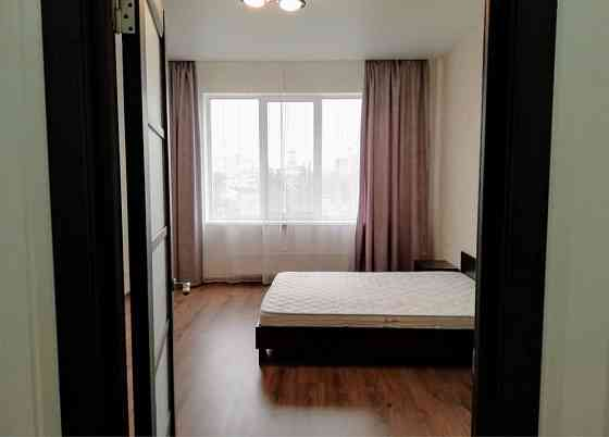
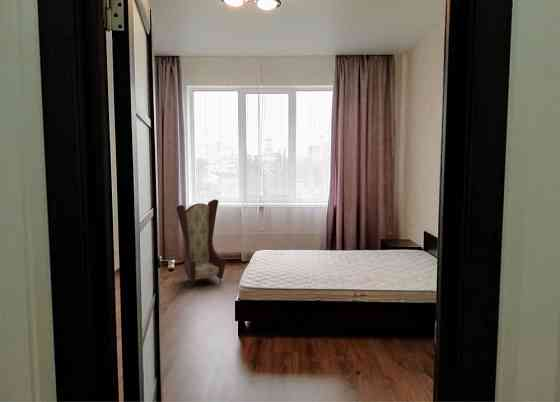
+ armchair (200, 241)
